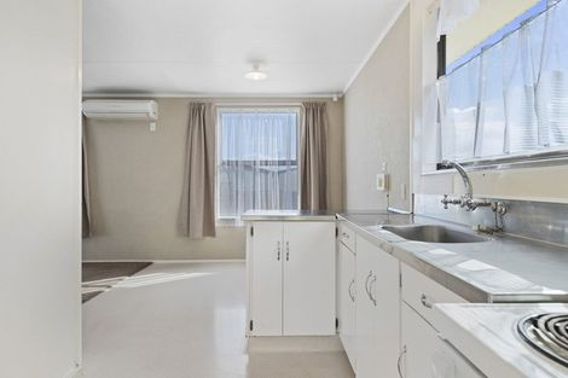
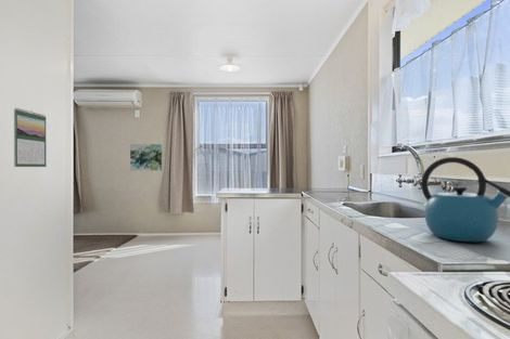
+ kettle (463, 197)
+ wall art (145, 157)
+ calendar (30, 139)
